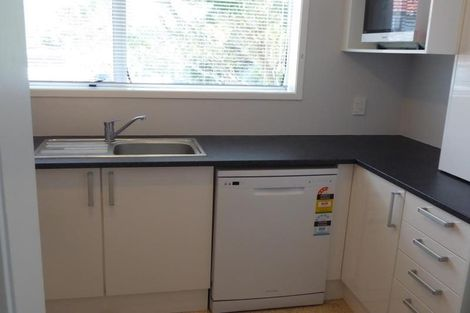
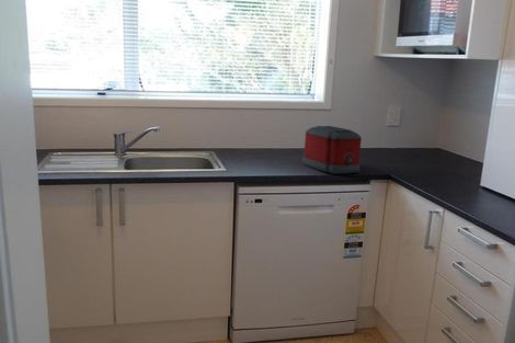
+ toaster (330, 147)
